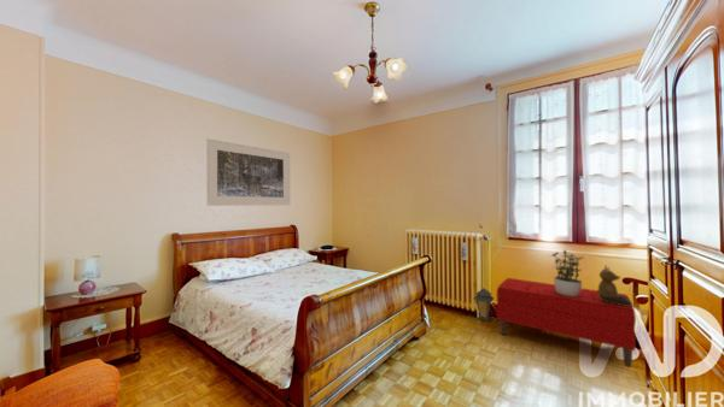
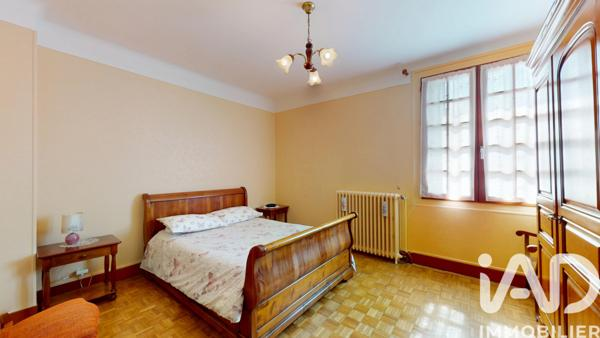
- potted plant (564, 272)
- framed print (252, 176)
- lantern (483, 302)
- bench (559, 314)
- bear (613, 284)
